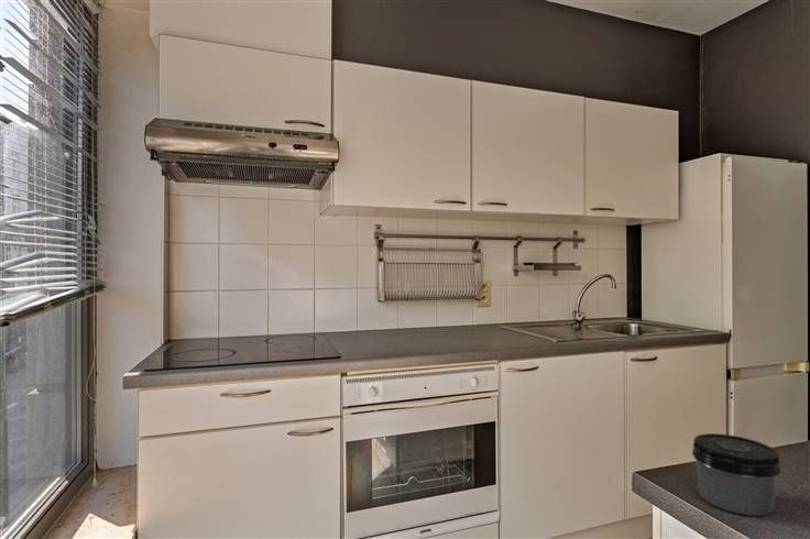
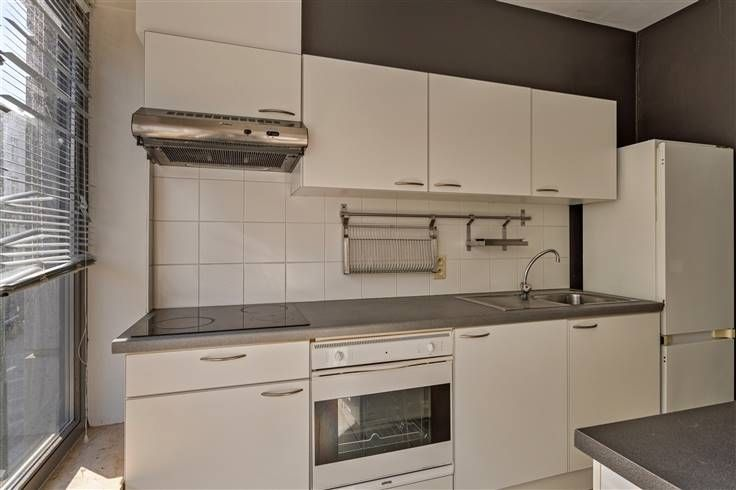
- jar (734, 473)
